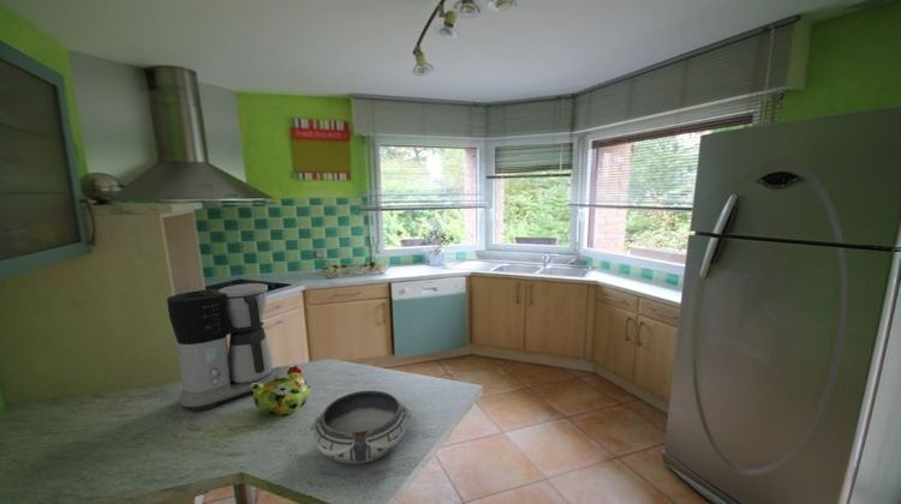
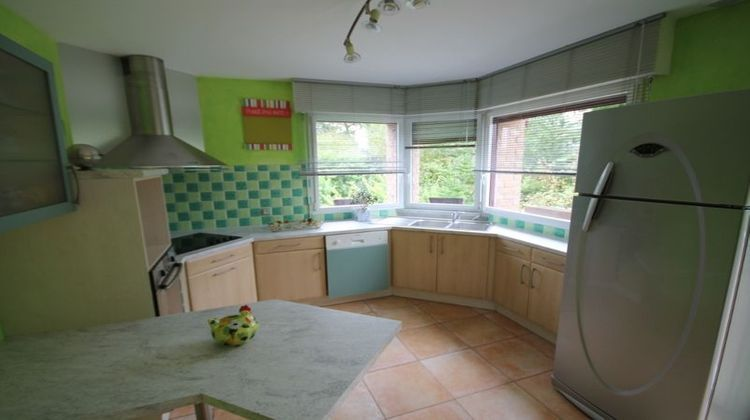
- bowl (362, 427)
- coffee maker (226, 342)
